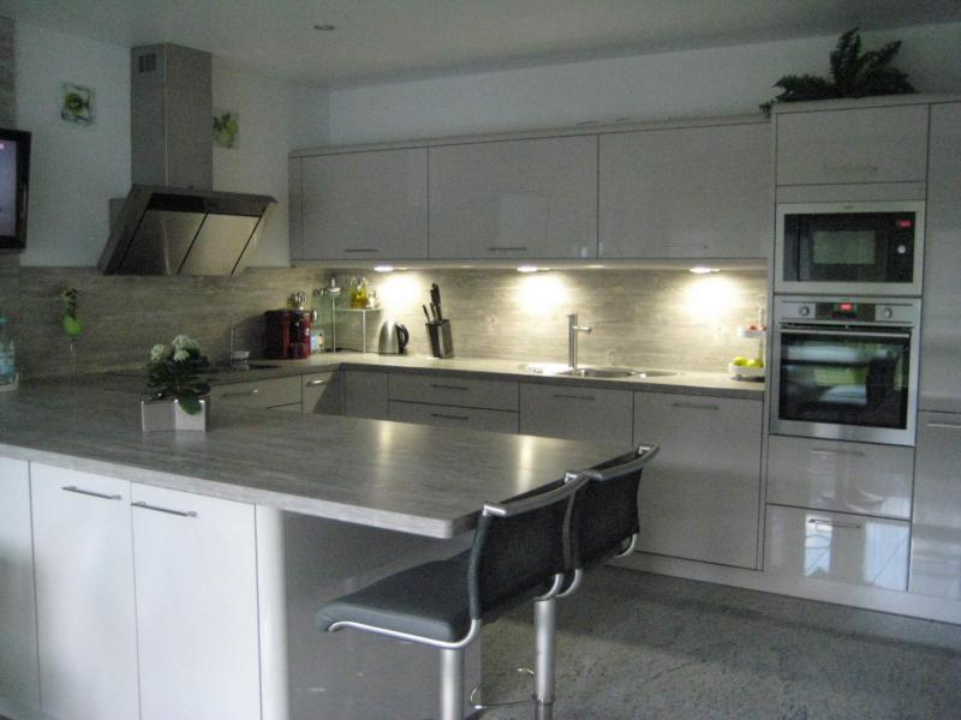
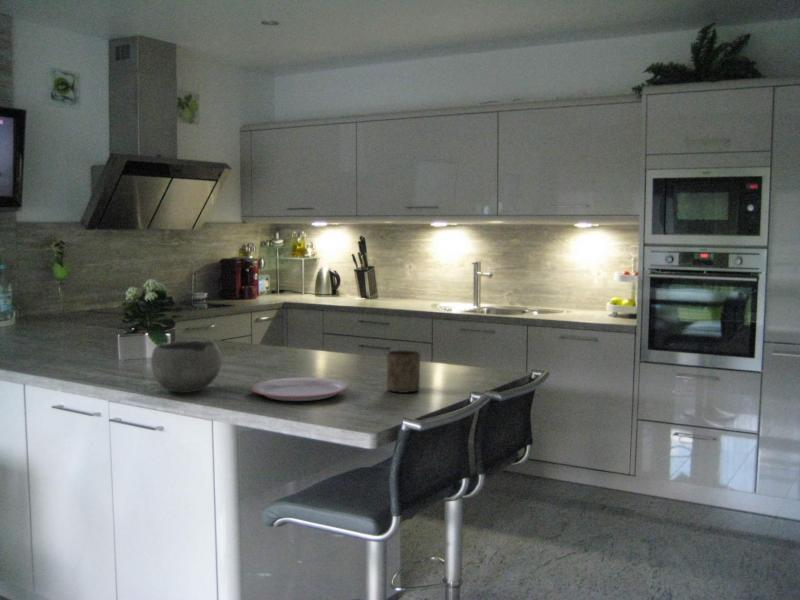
+ bowl (187, 366)
+ plate (300, 390)
+ cup (403, 371)
